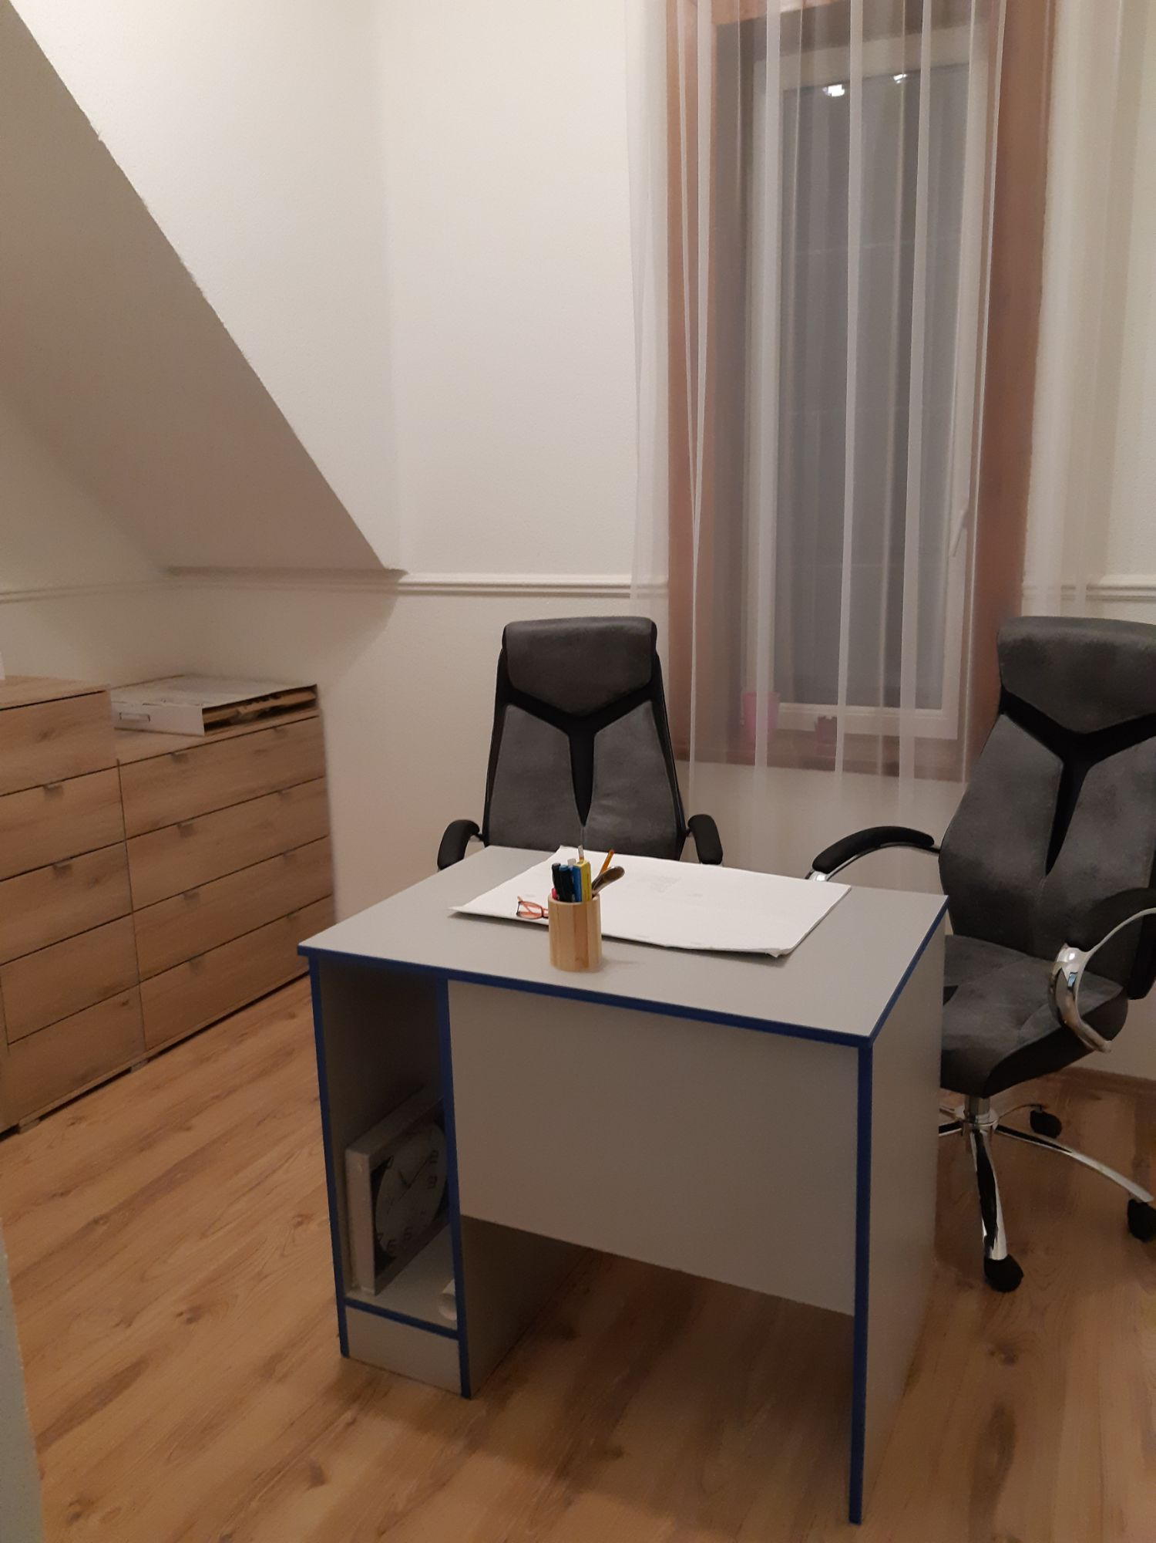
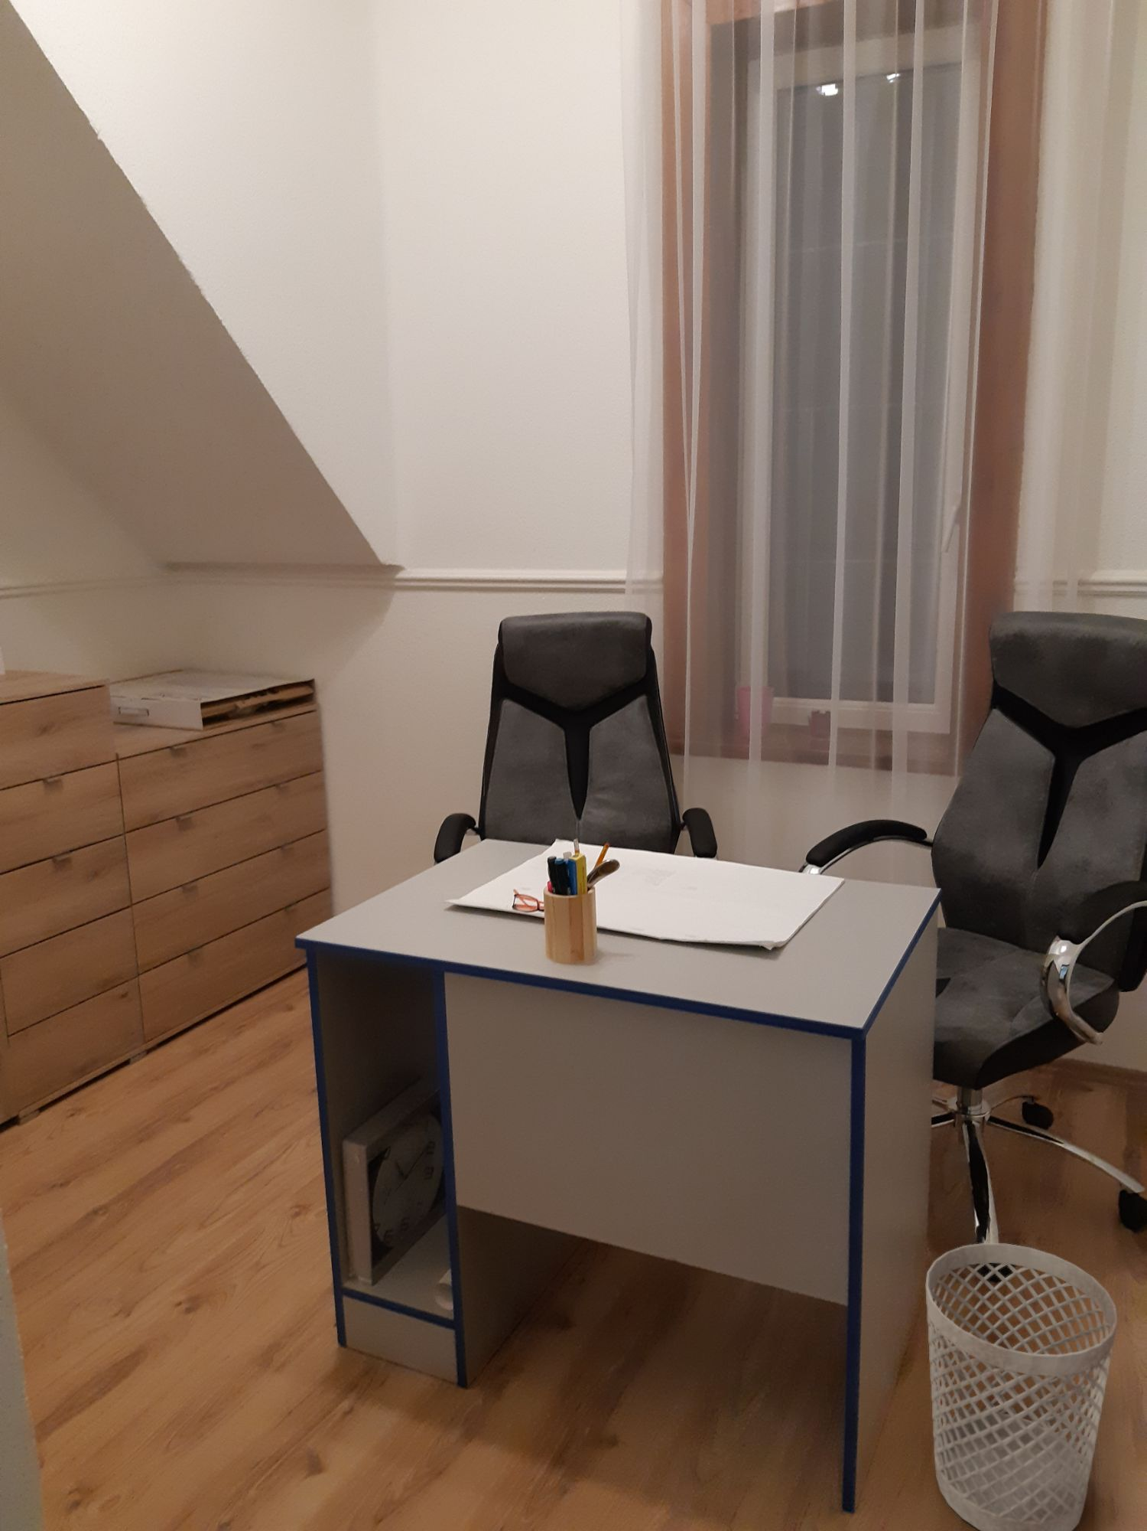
+ wastebasket (1013, 1392)
